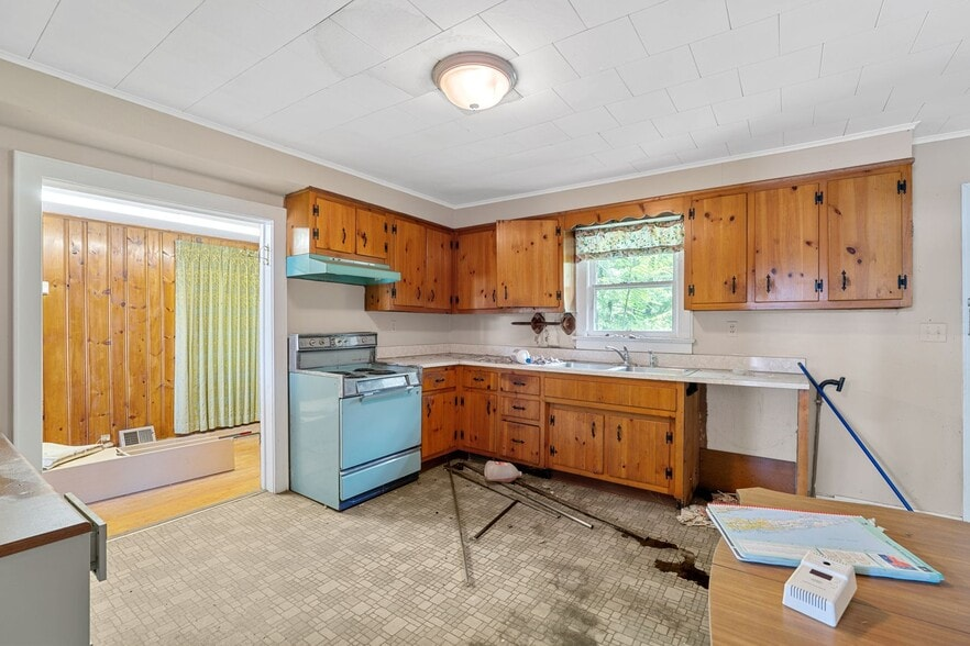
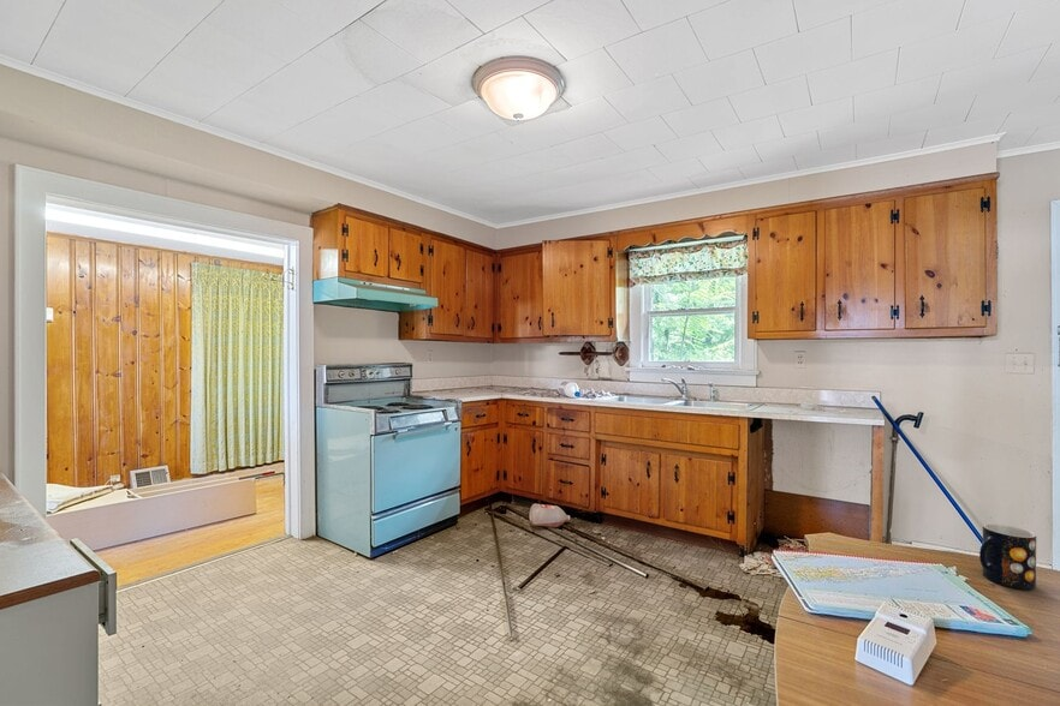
+ mug (1005, 556)
